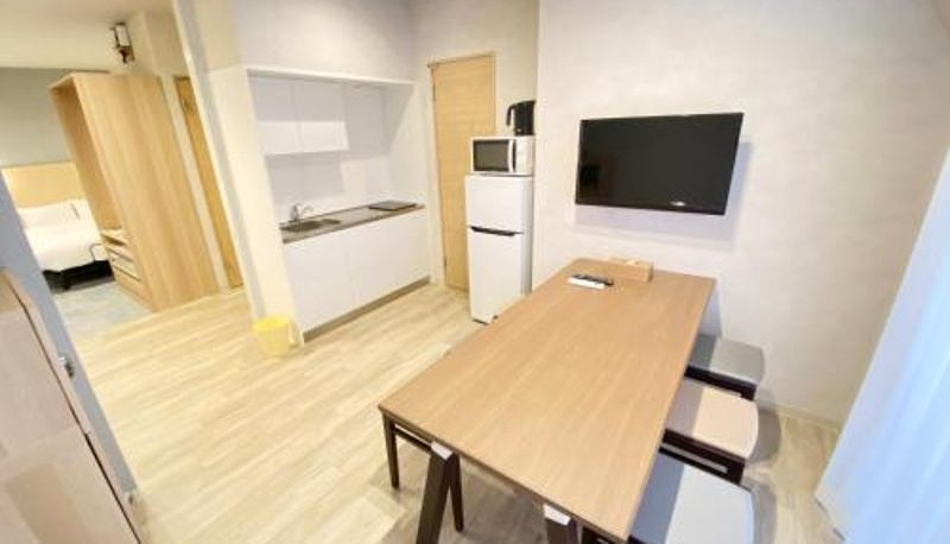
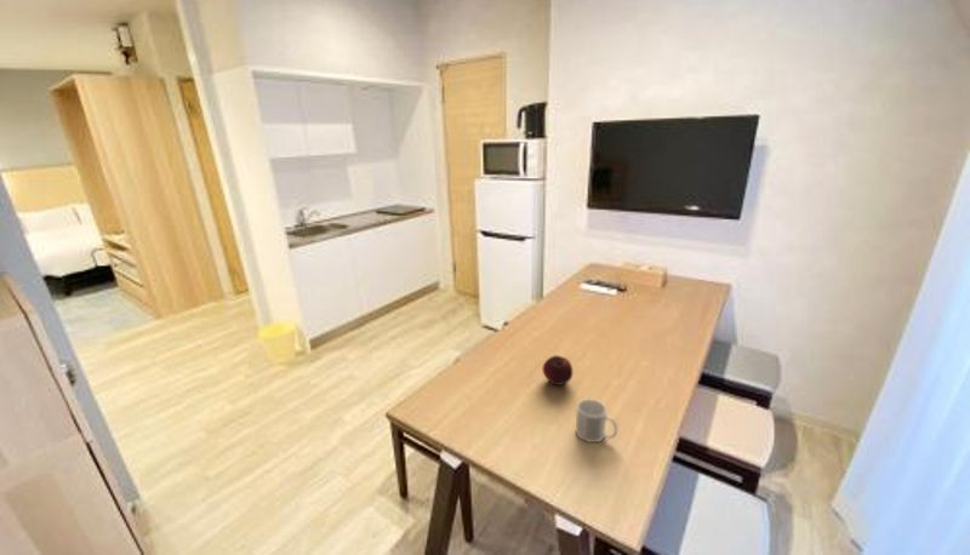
+ mug (597, 422)
+ fruit (557, 371)
